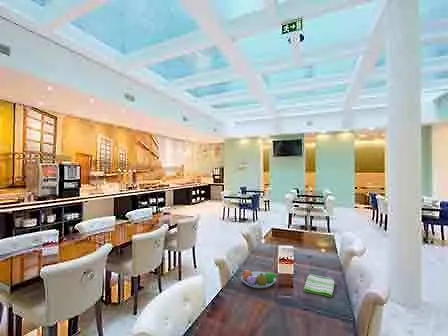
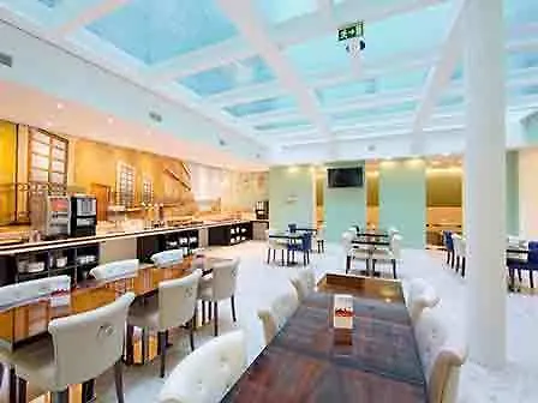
- dish towel (319, 284)
- fruit bowl (259, 275)
